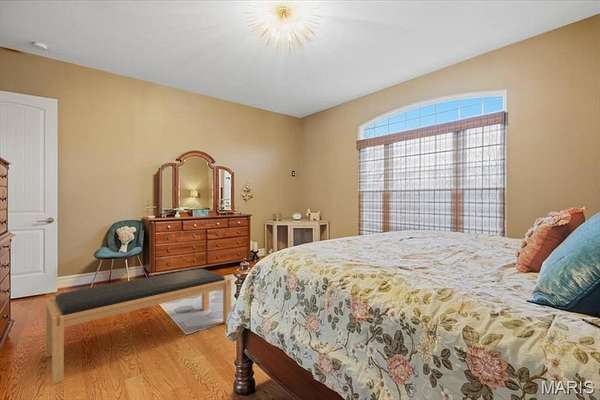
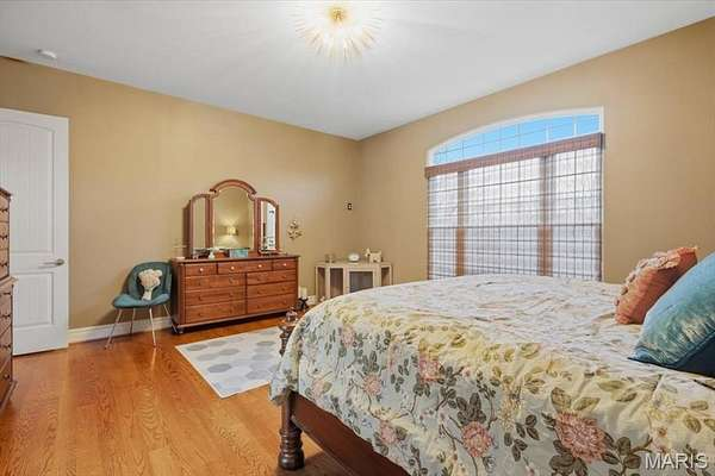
- bench (148, 306)
